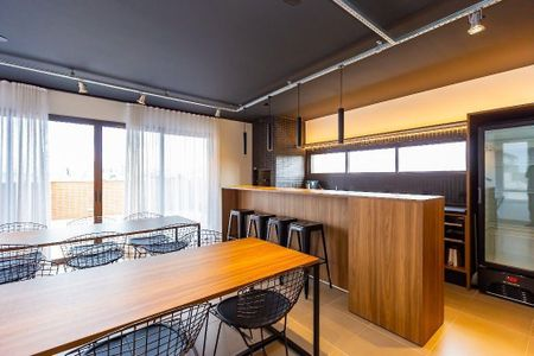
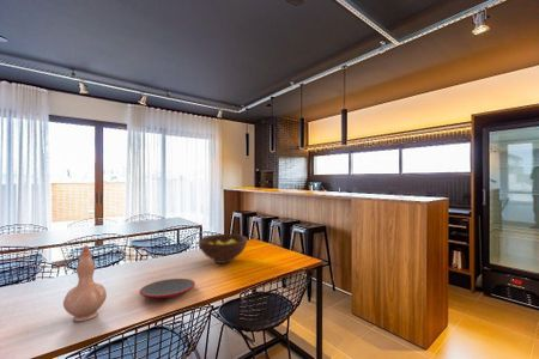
+ fruit bowl (223, 249)
+ plate (168, 287)
+ vase (85, 280)
